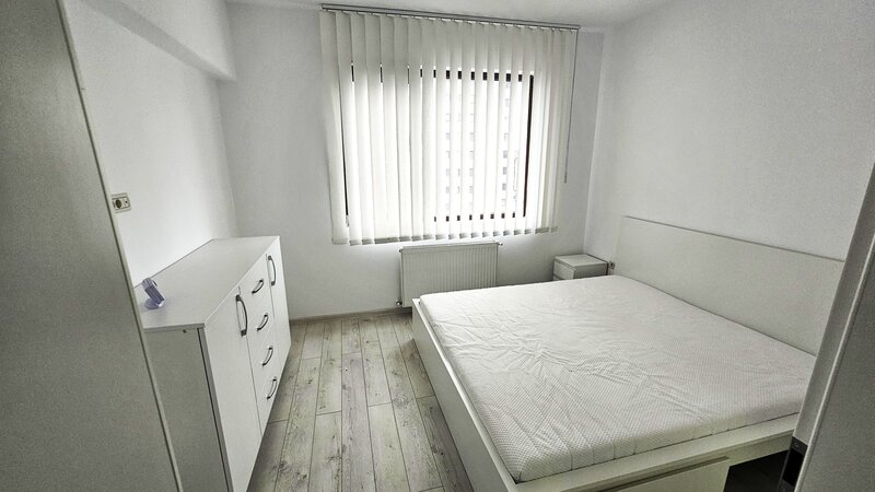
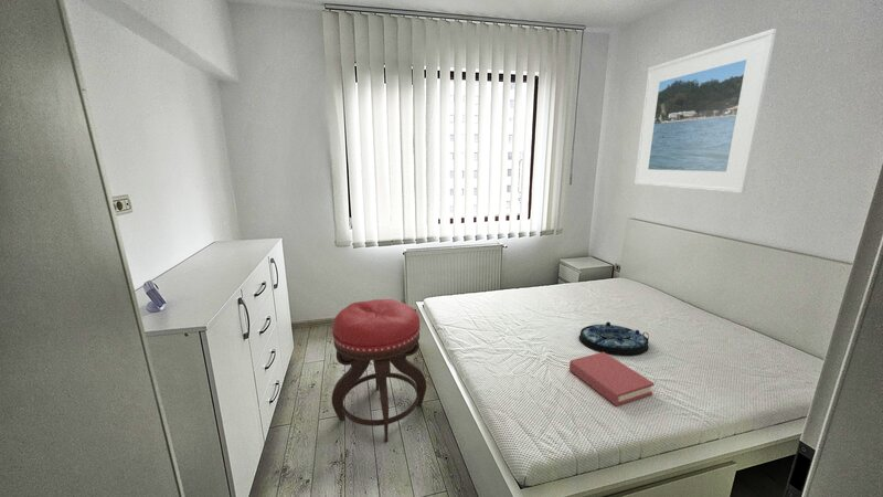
+ stool (379, 362)
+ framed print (690, 123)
+ serving tray (614, 335)
+ hardback book (608, 377)
